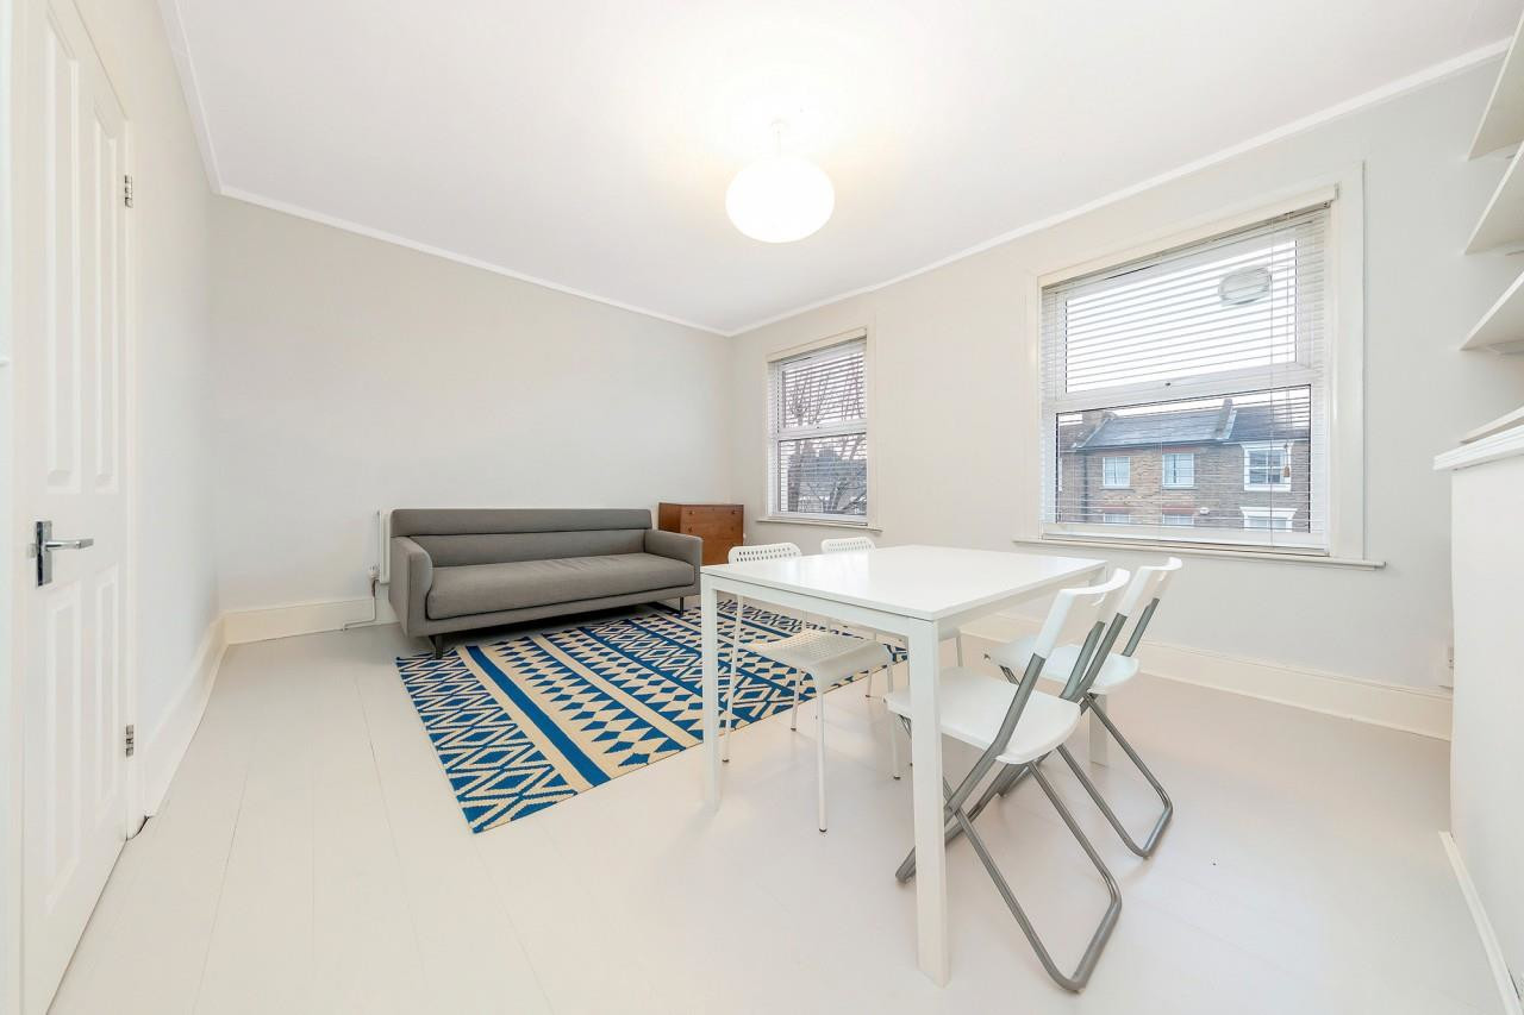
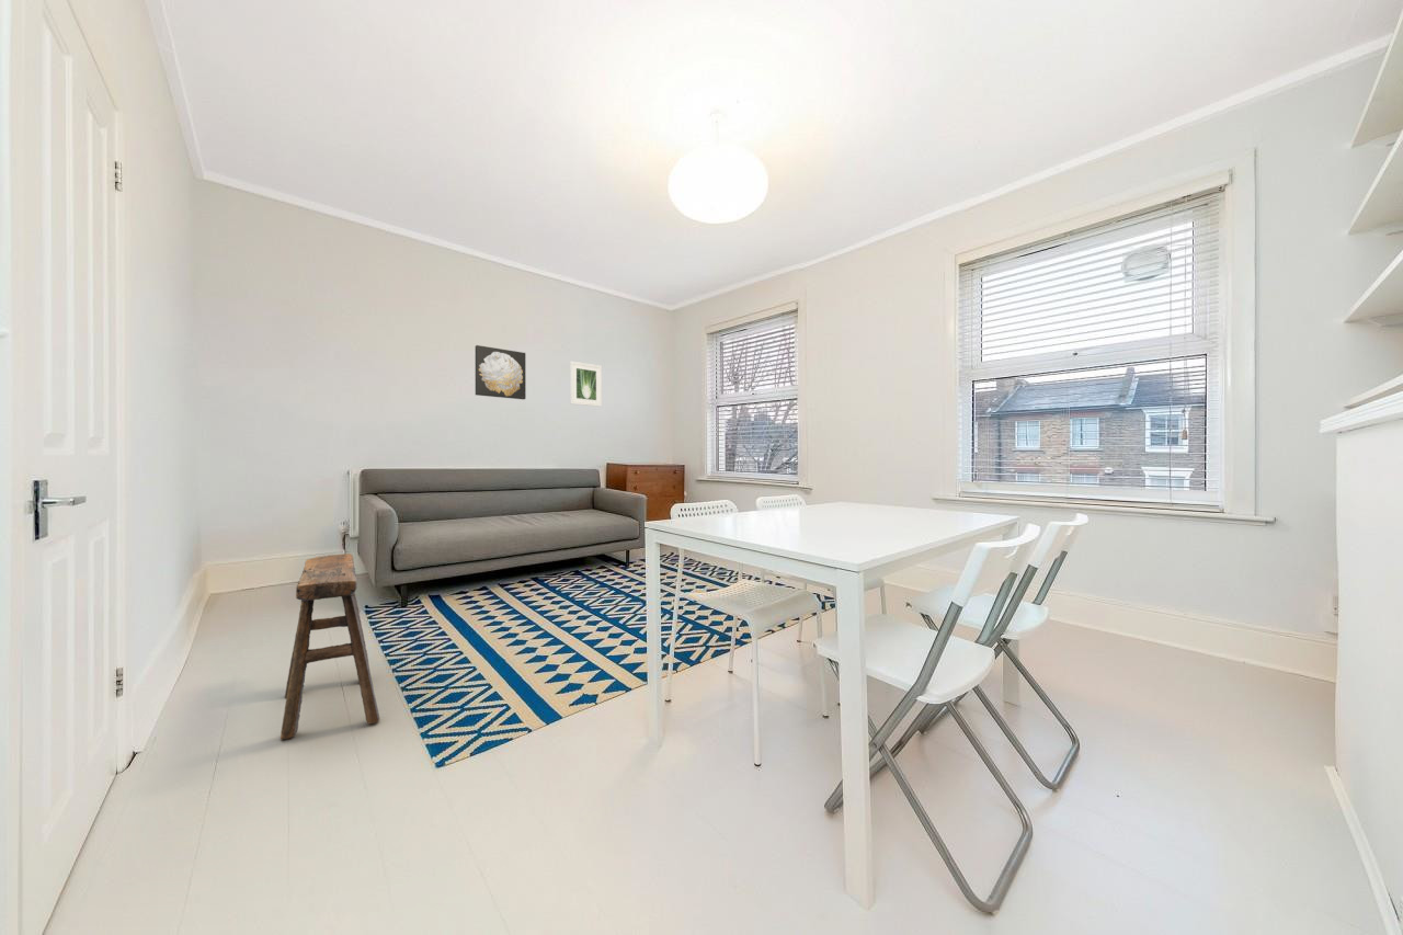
+ stool (331, 627)
+ wall art (501, 373)
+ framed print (585, 384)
